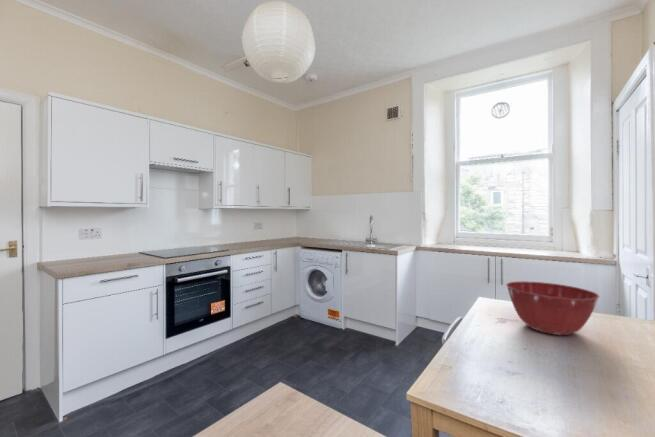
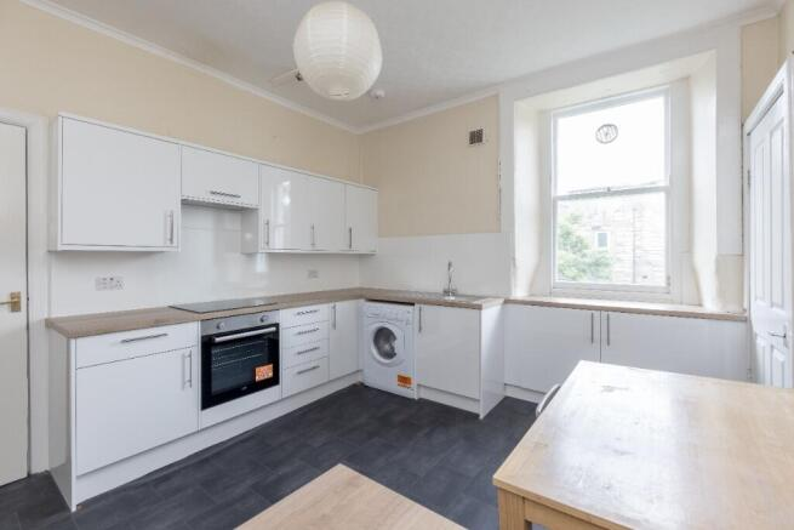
- mixing bowl (549, 308)
